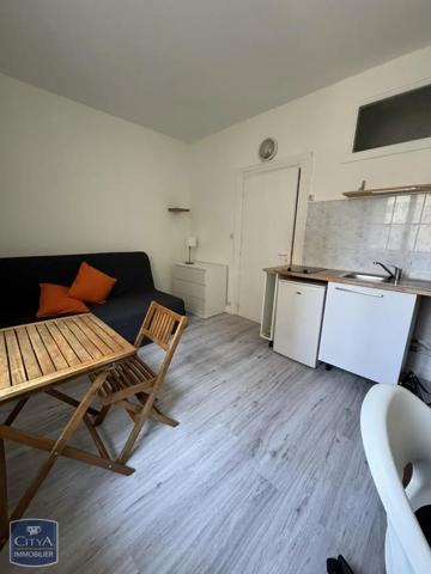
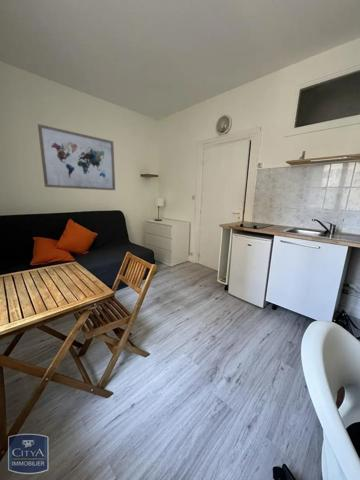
+ wall art (82, 162)
